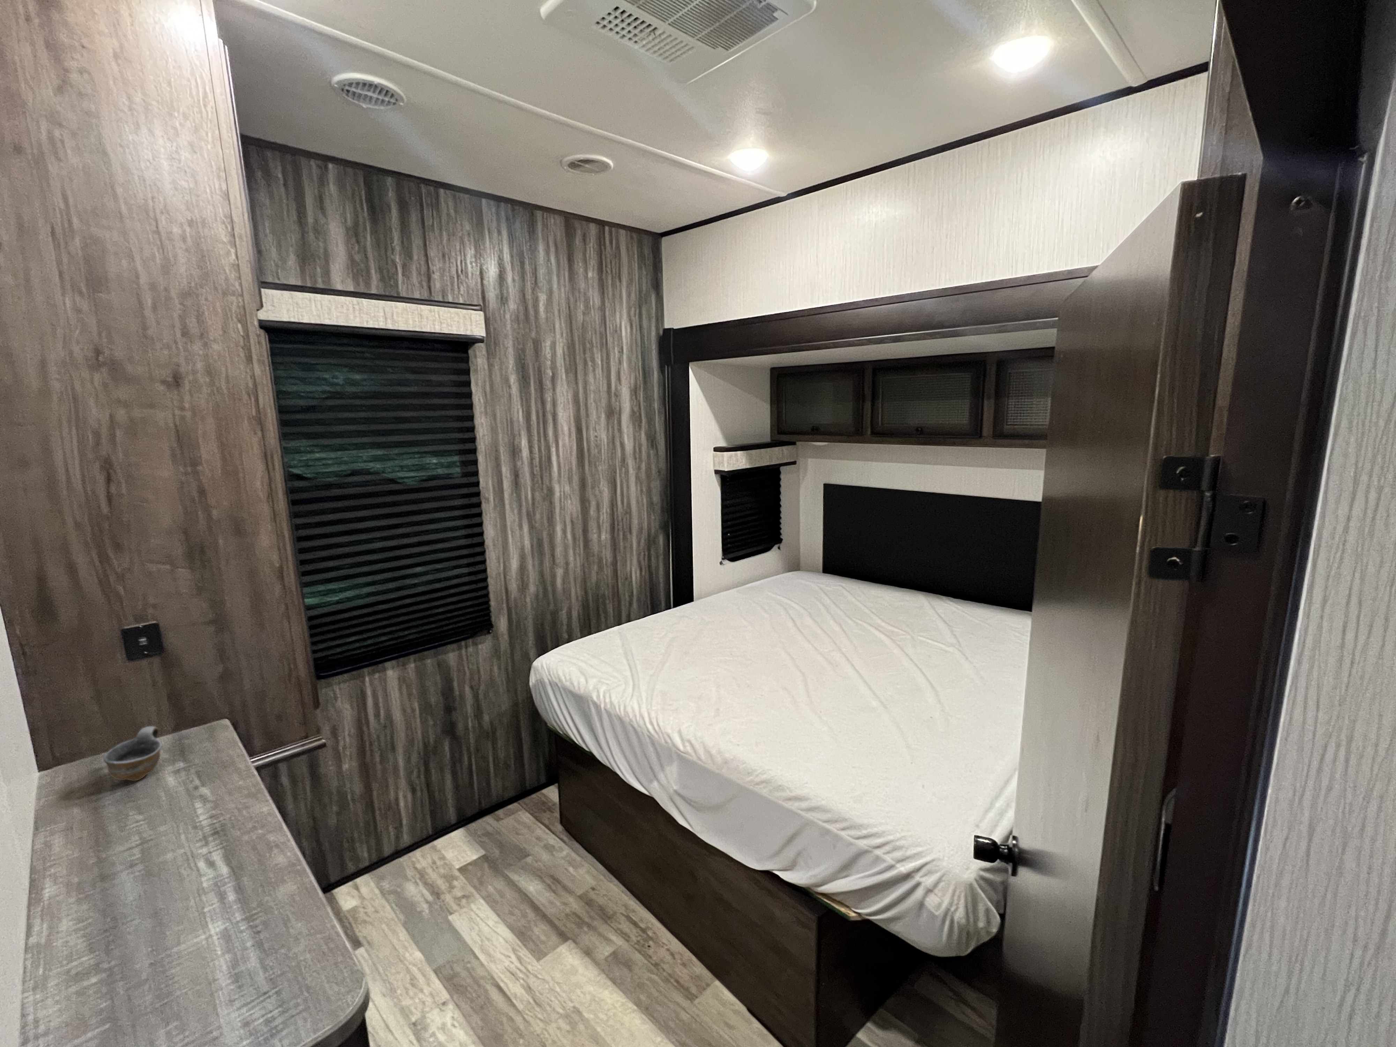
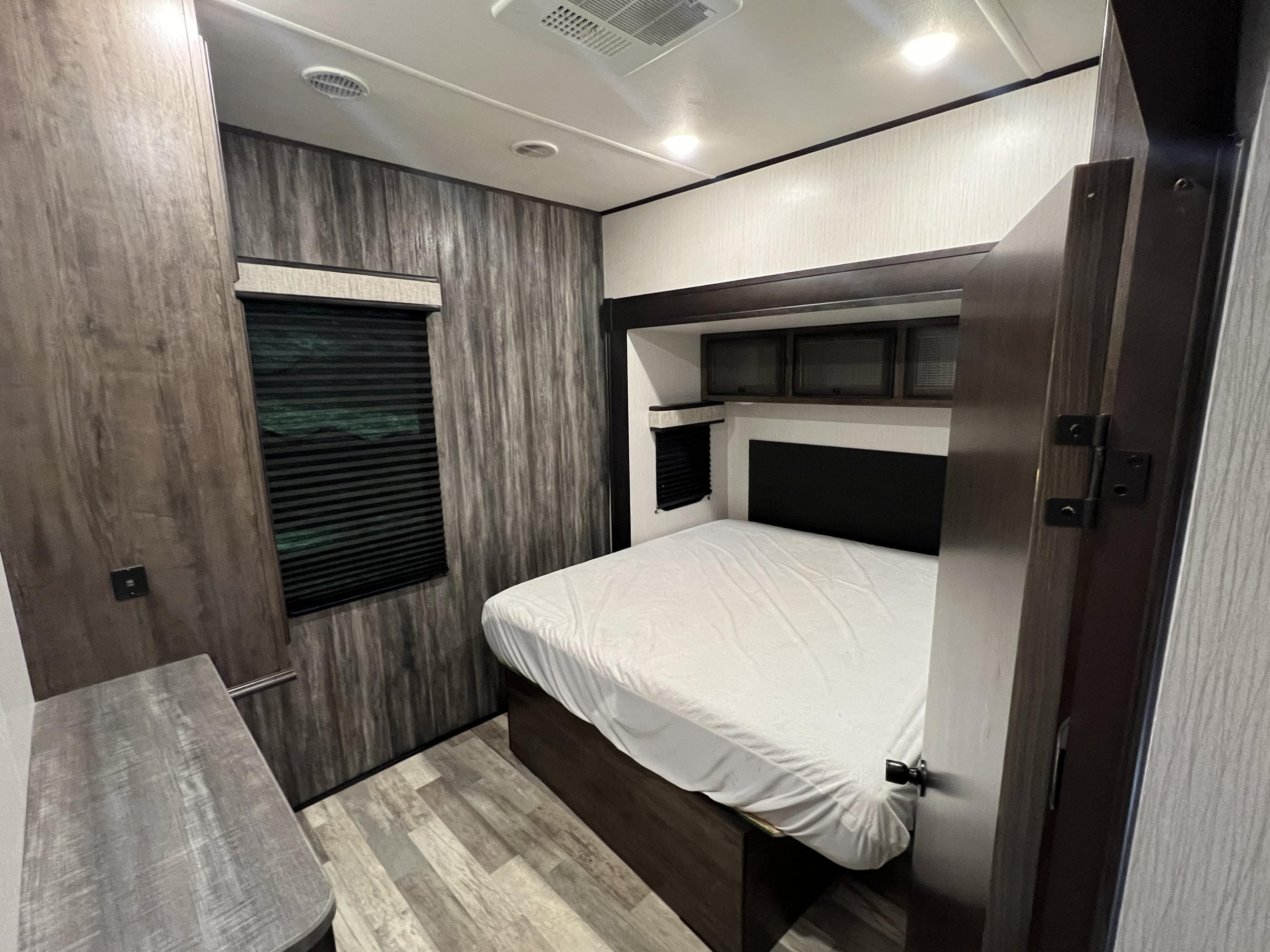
- cup (139, 756)
